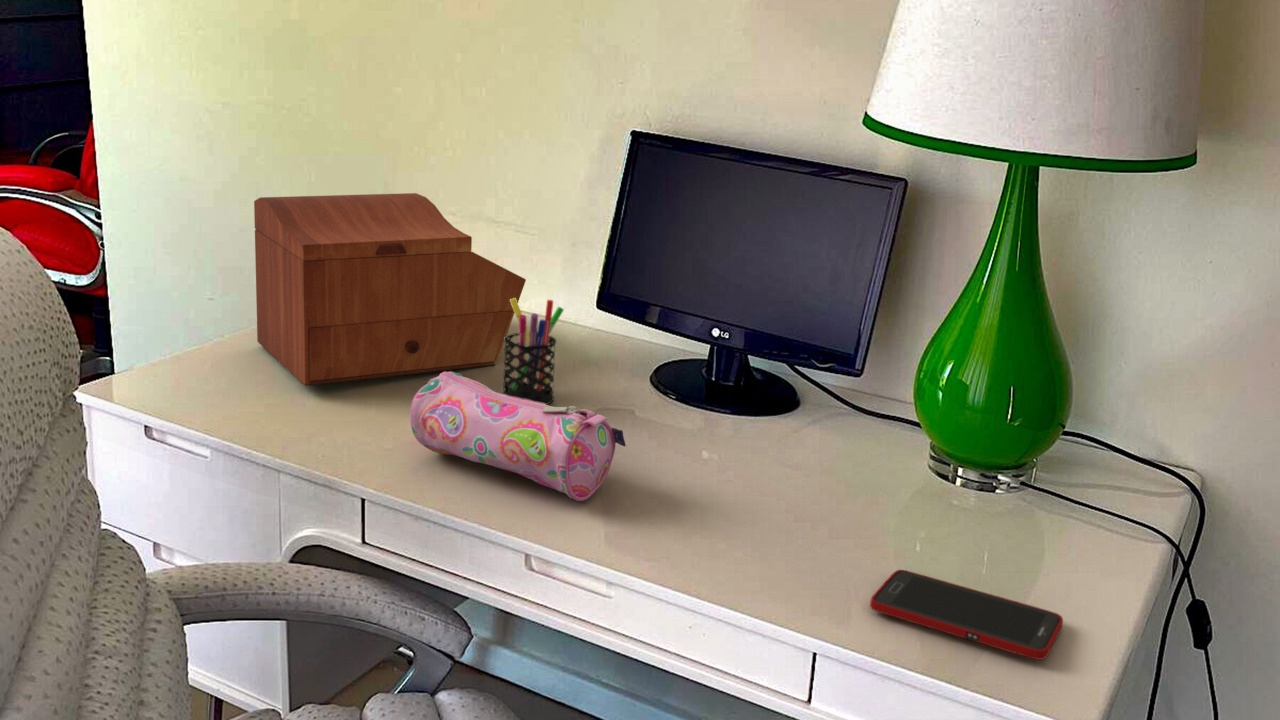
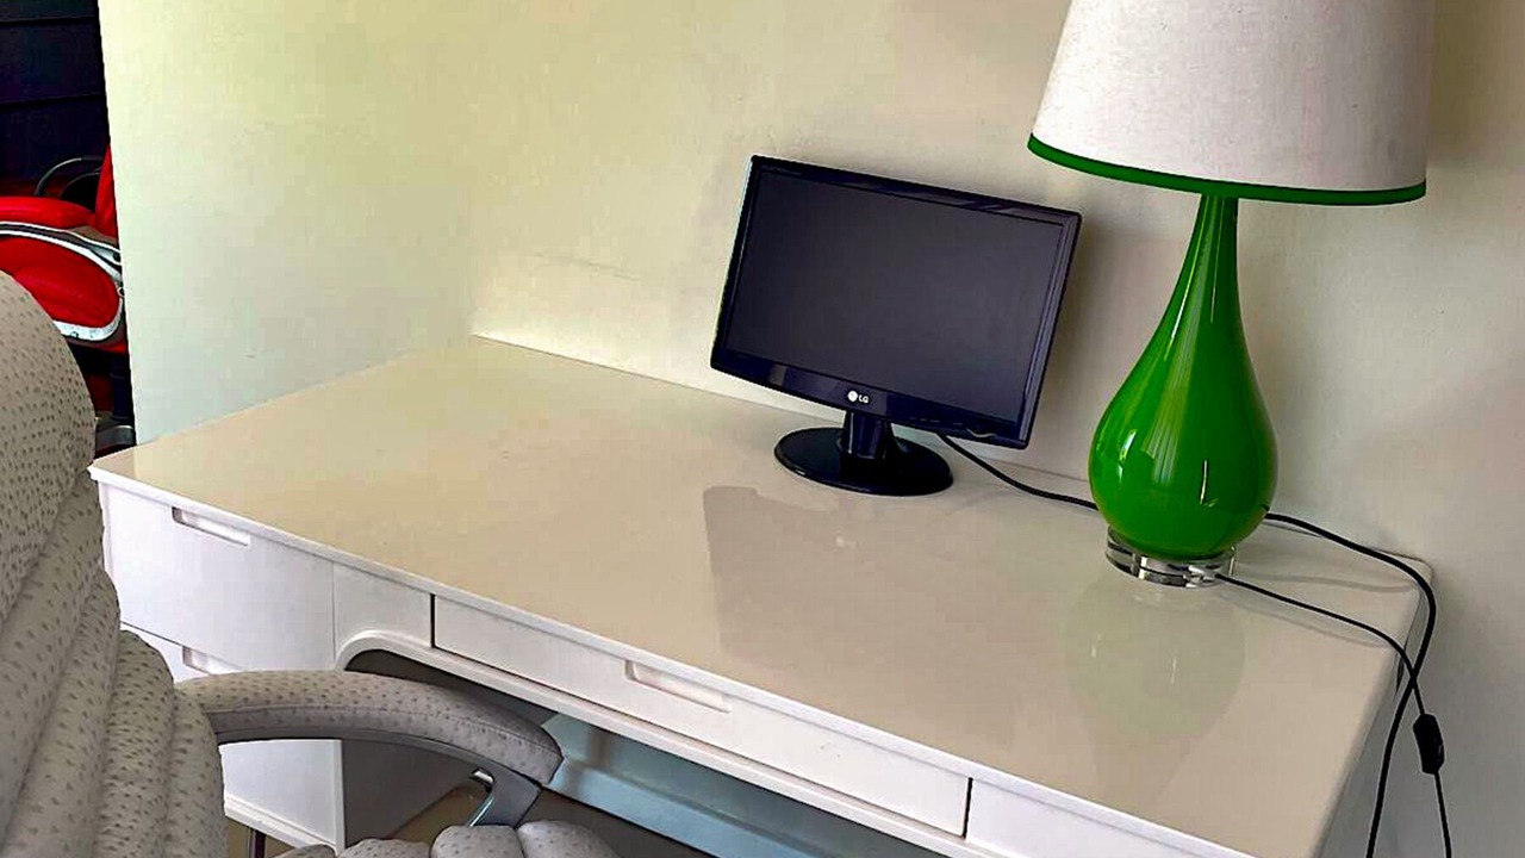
- pen holder (536, 347)
- pencil case (514, 431)
- sewing box (392, 280)
- cell phone (965, 612)
